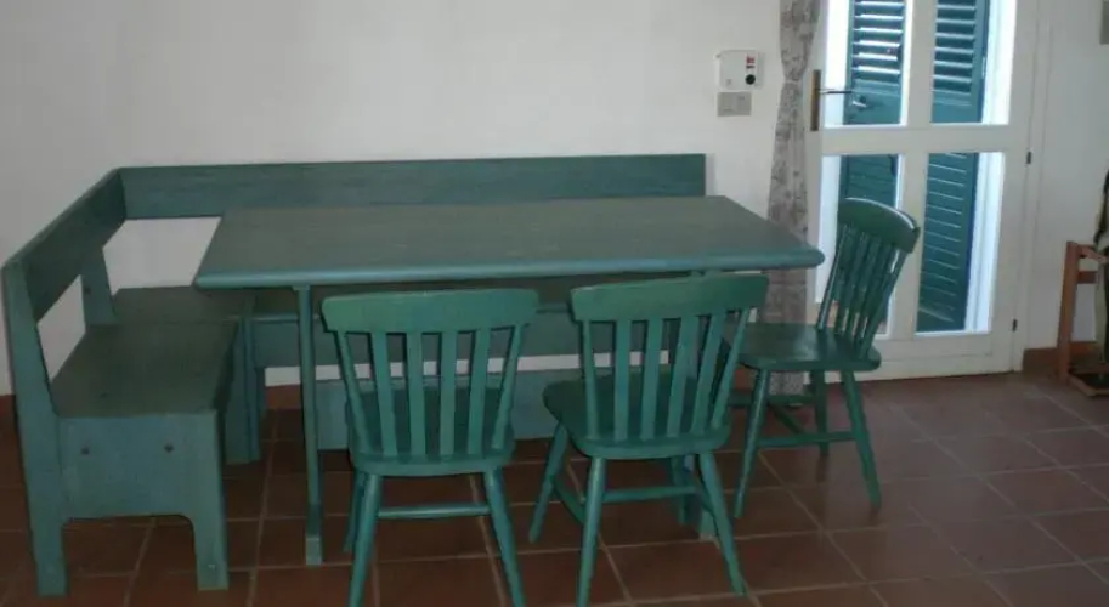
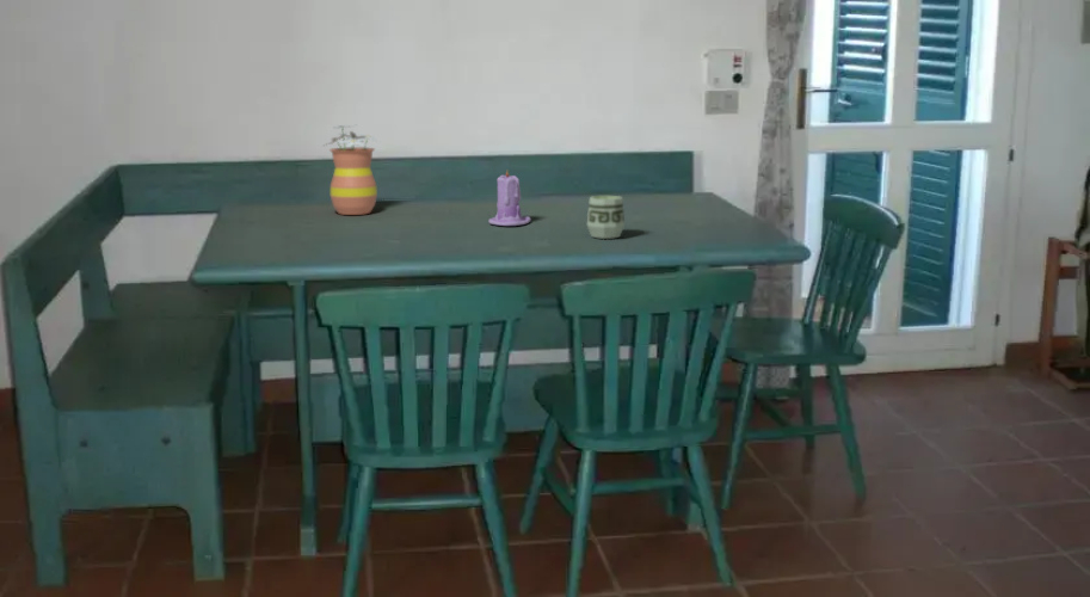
+ cup (605, 216)
+ flowerpot (355, 168)
+ candle (507, 195)
